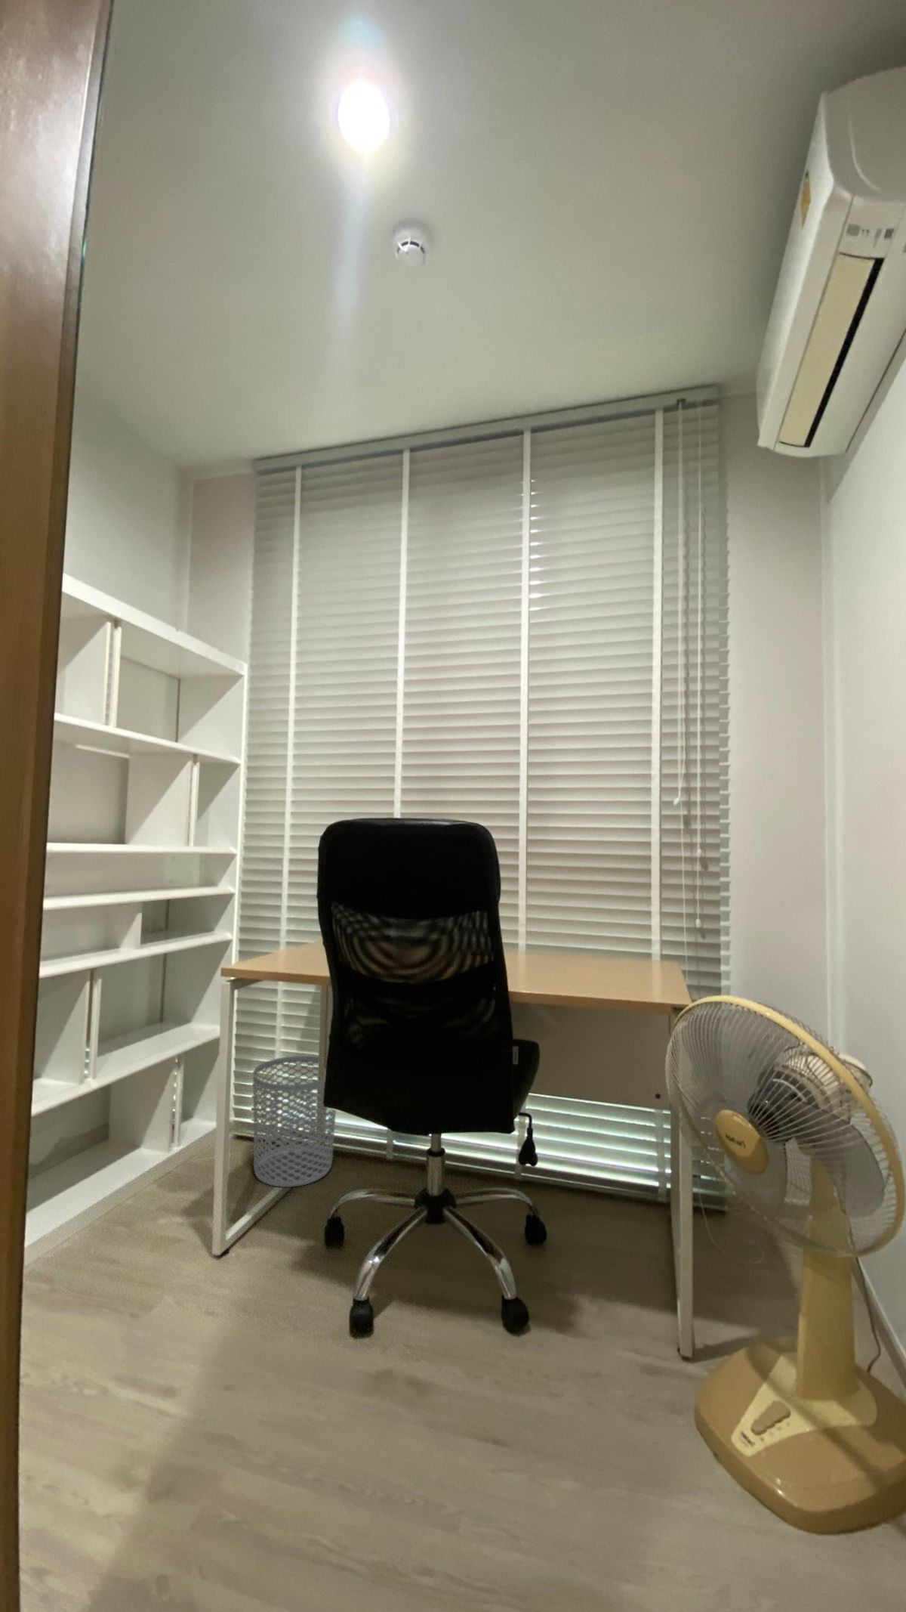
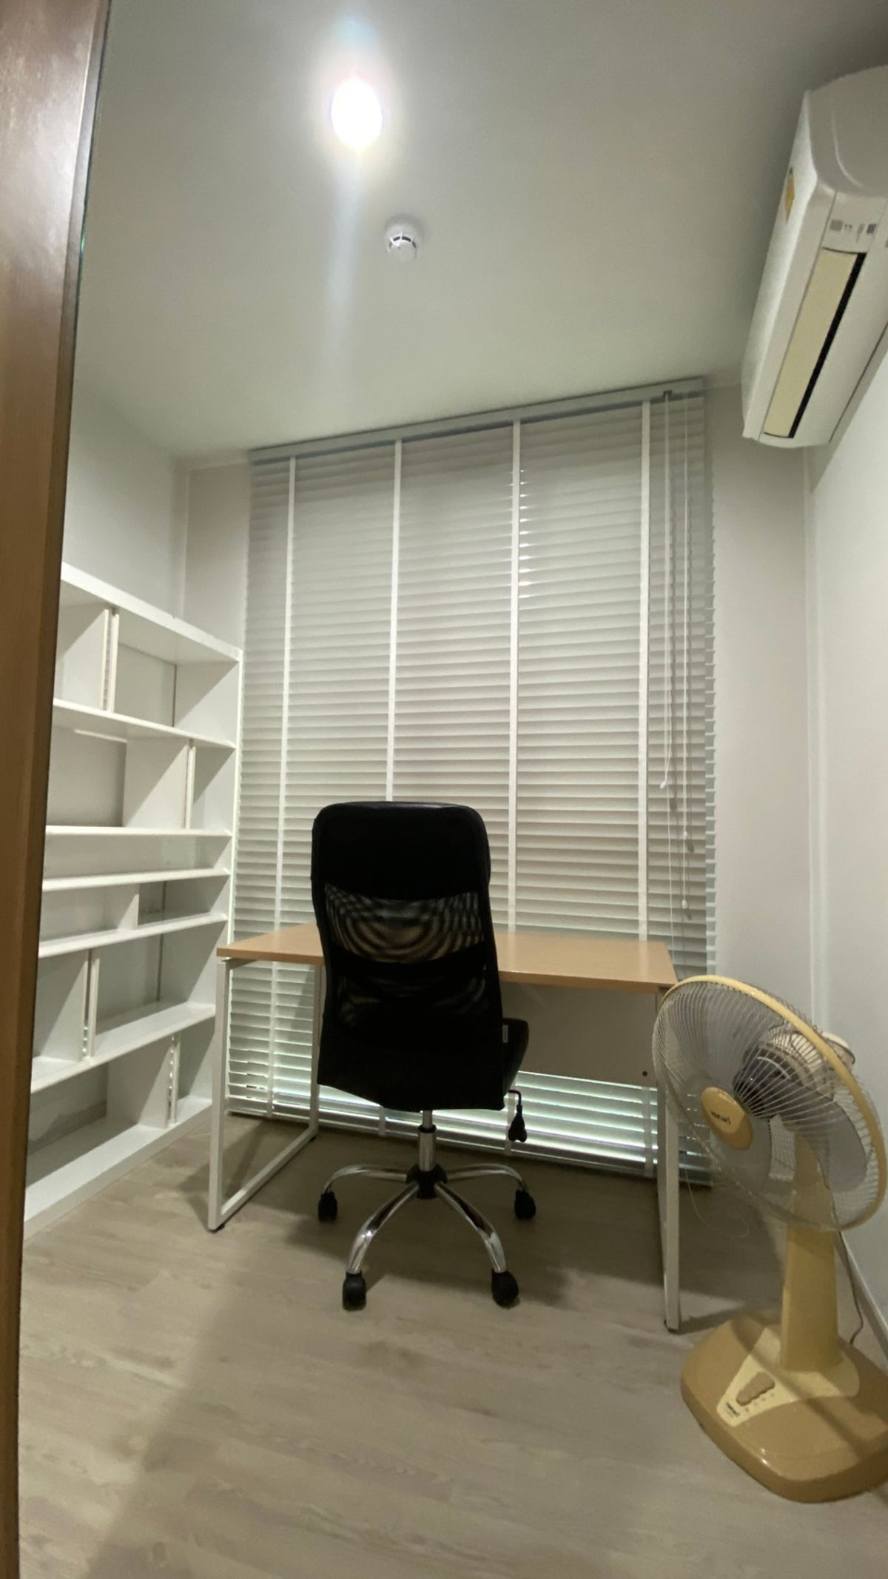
- waste bin (293, 1118)
